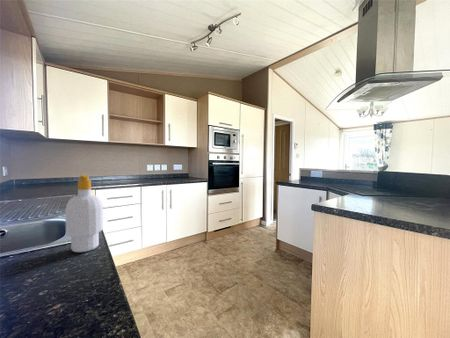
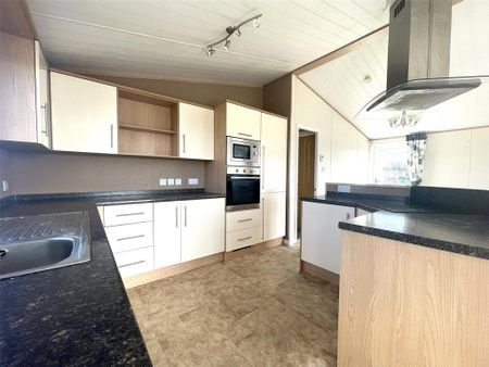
- soap bottle (84, 212)
